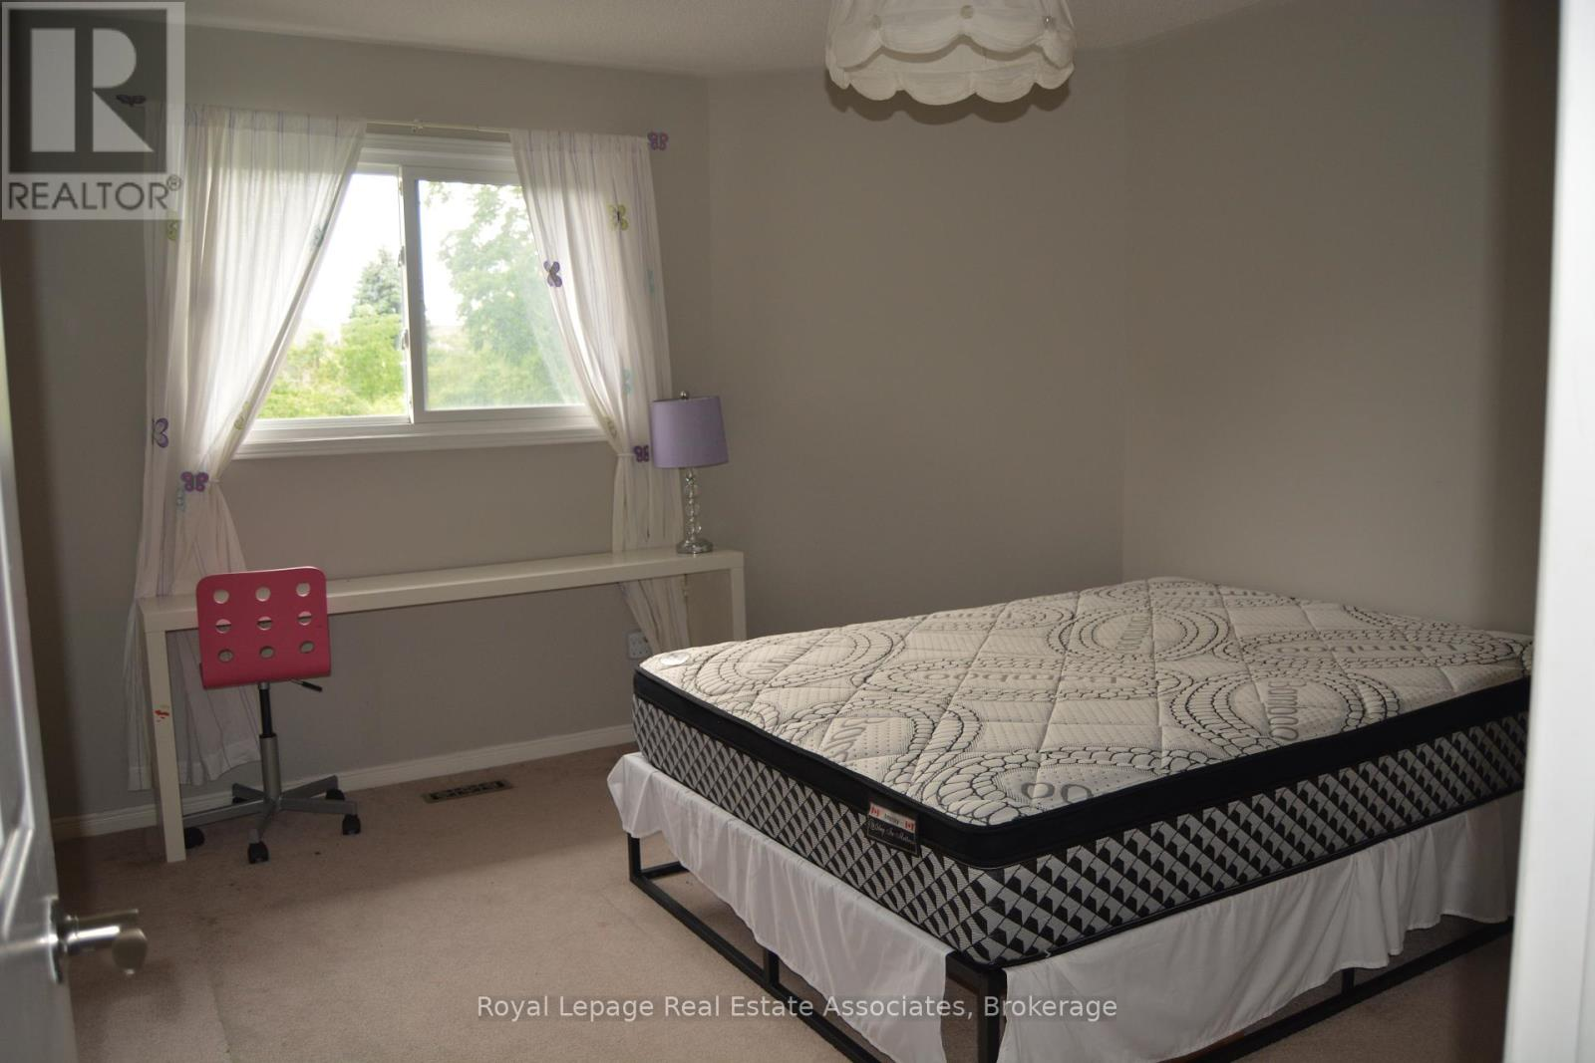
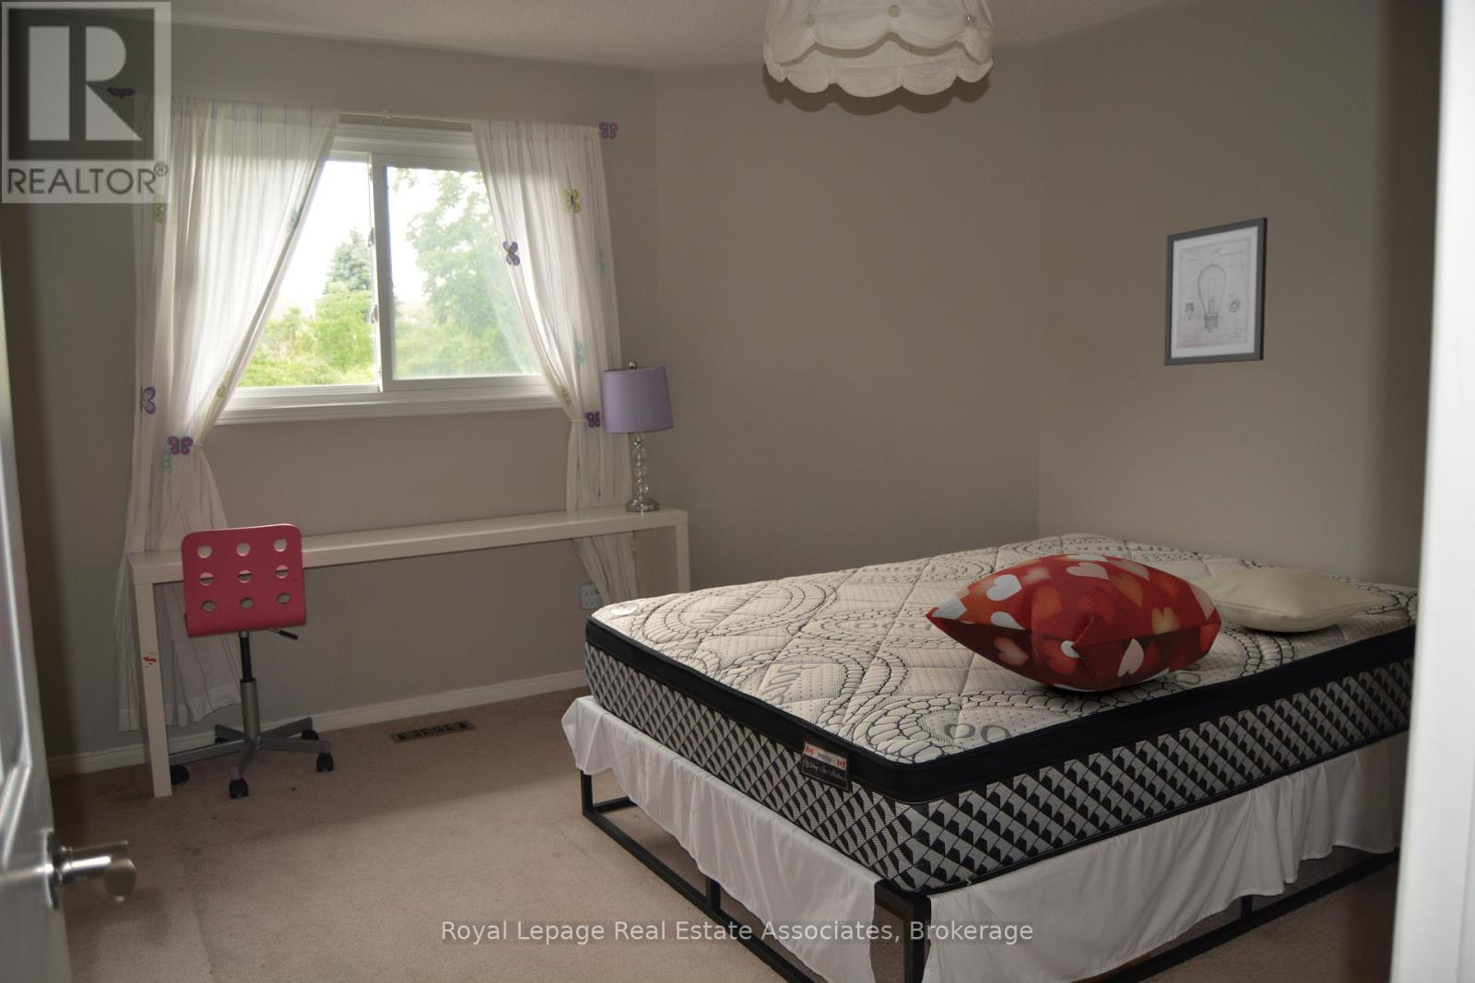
+ decorative pillow (1074, 618)
+ pillow (1270, 598)
+ wall art (1213, 295)
